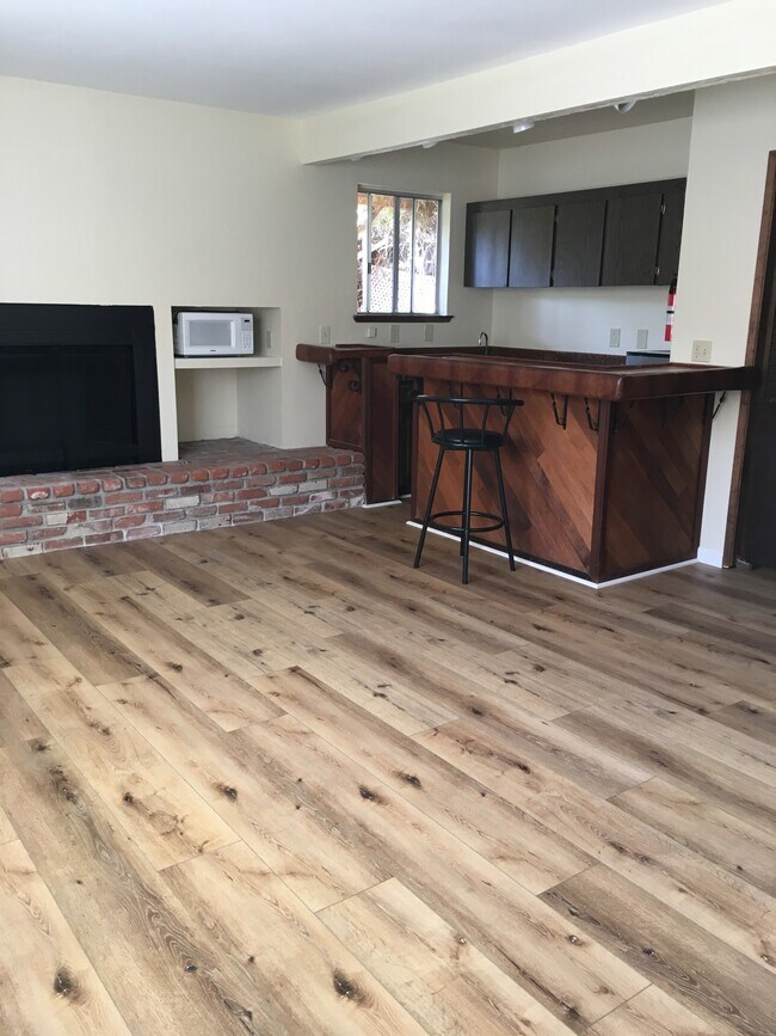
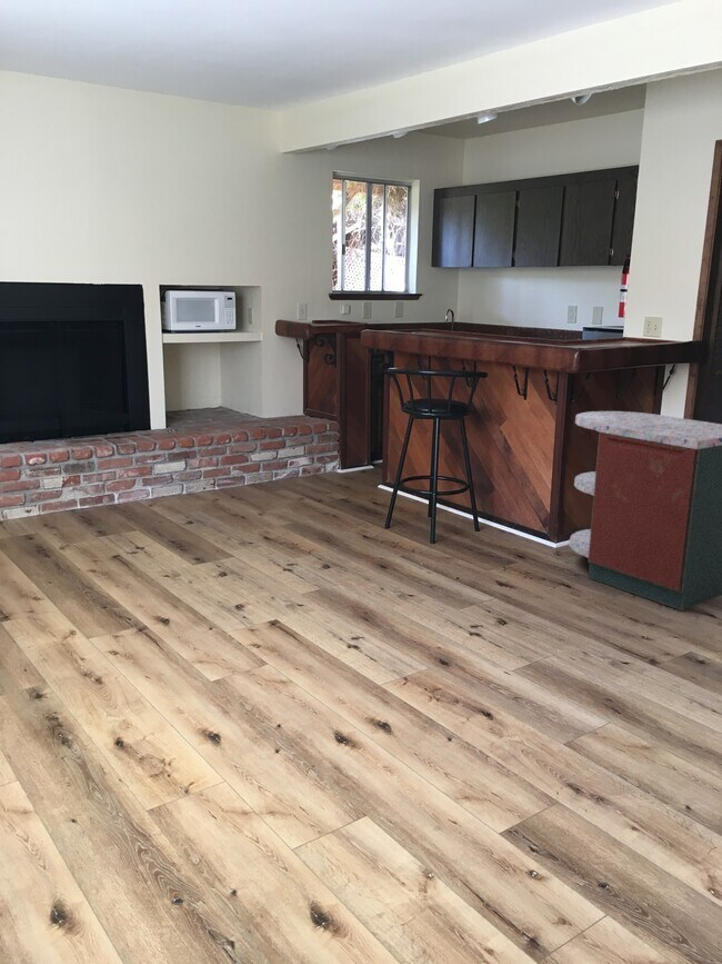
+ storage cabinet (644, 500)
